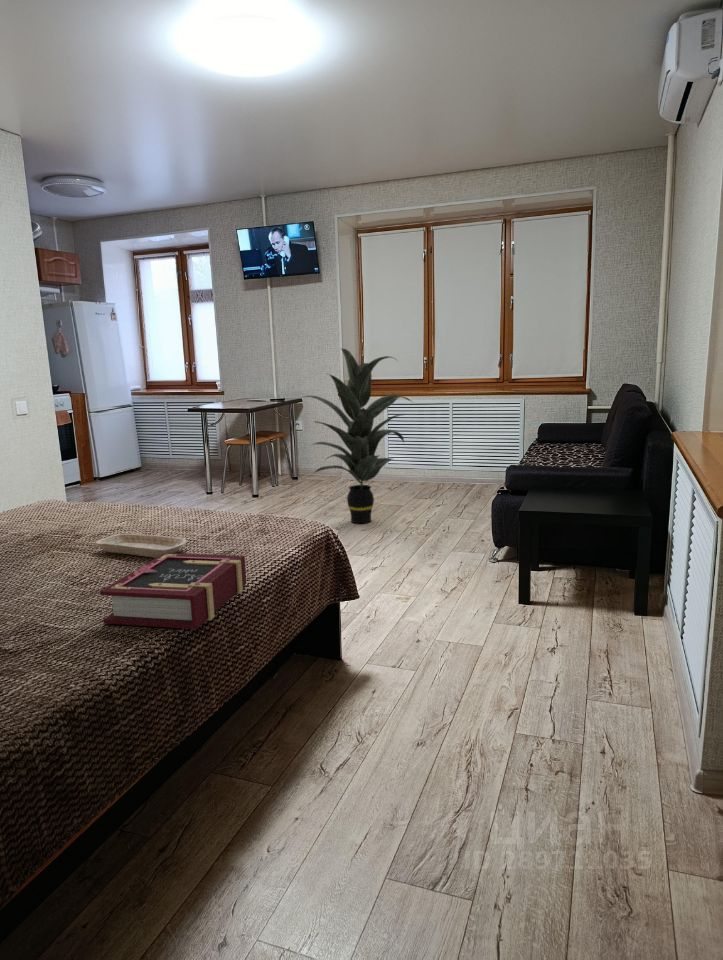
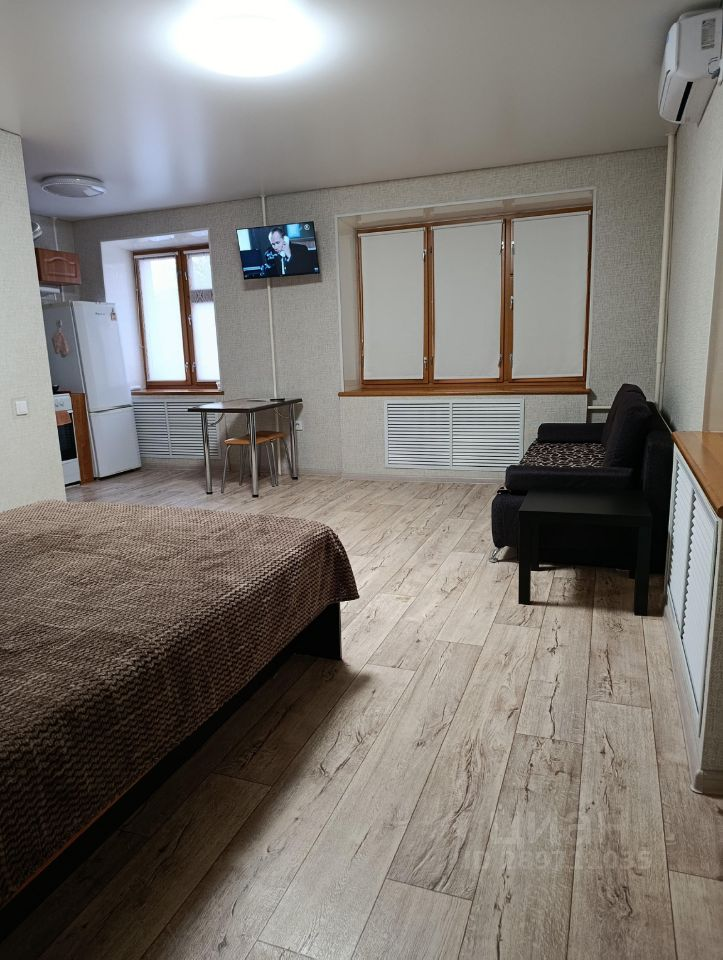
- indoor plant (358, 435)
- book (180, 585)
- tray (142, 545)
